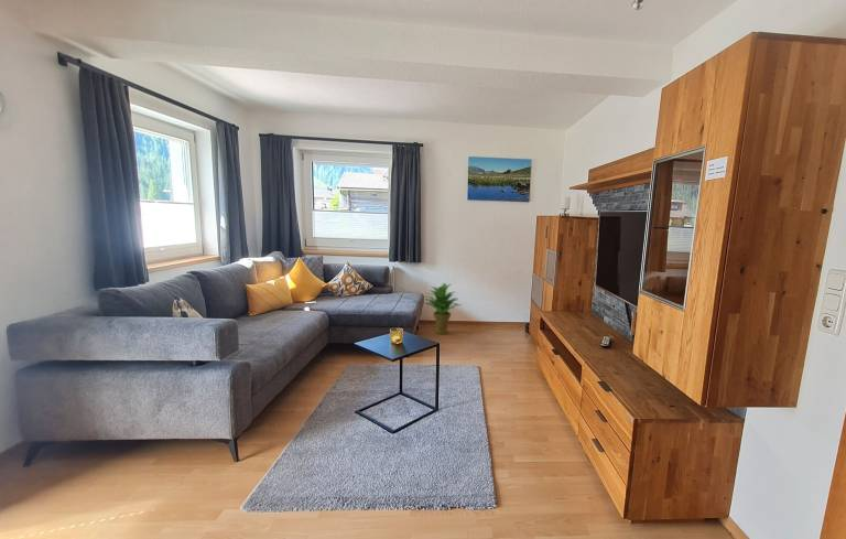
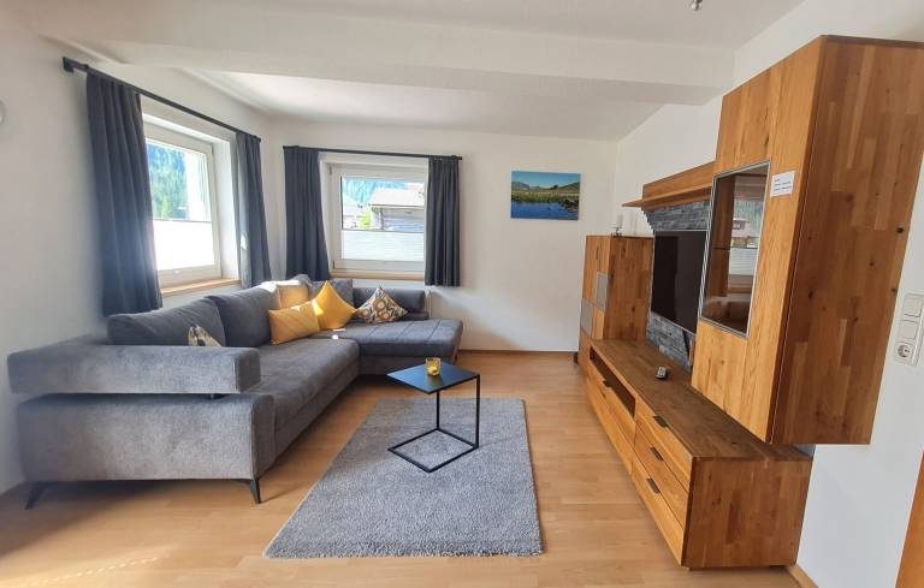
- potted plant (442, 308)
